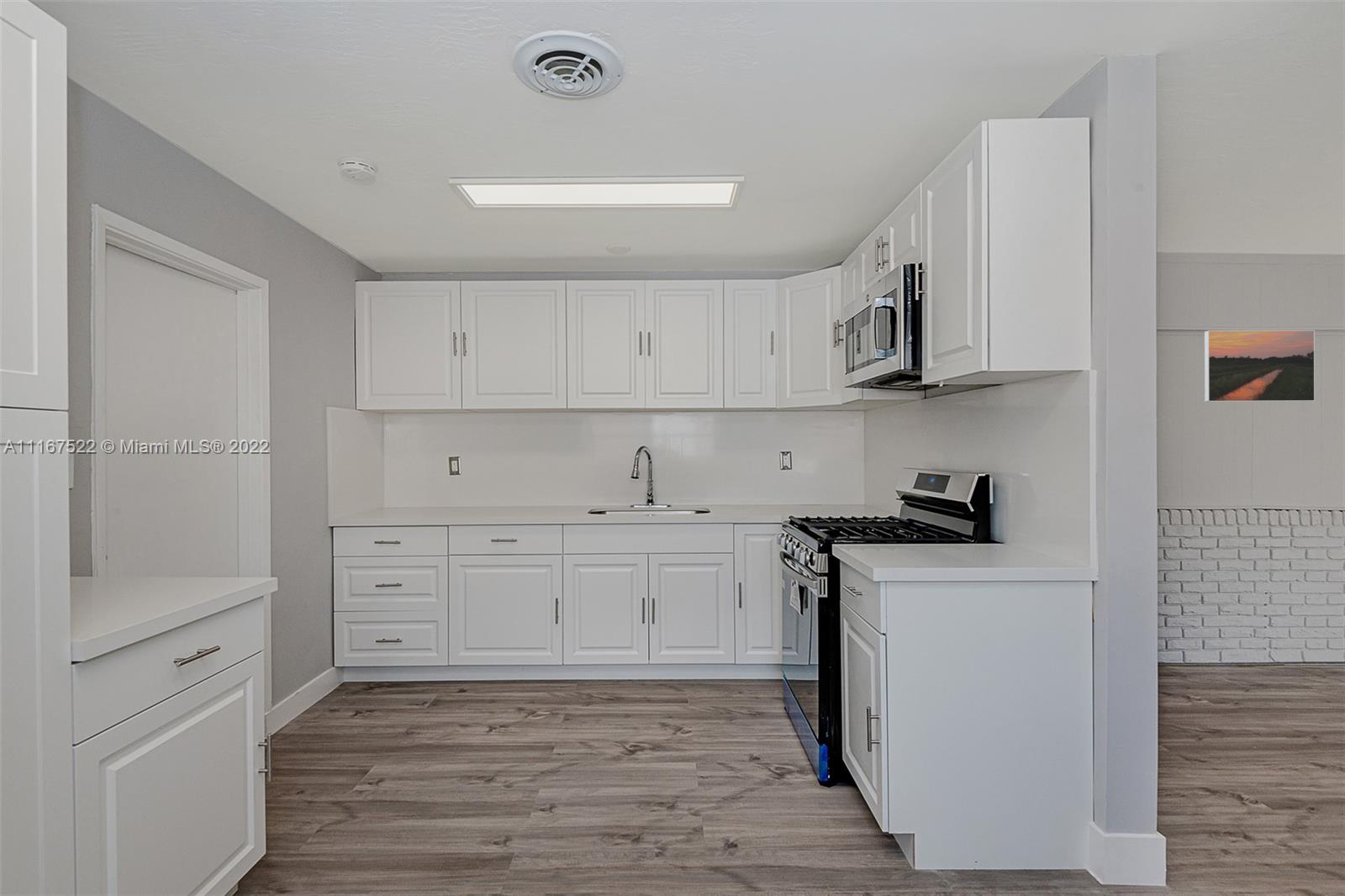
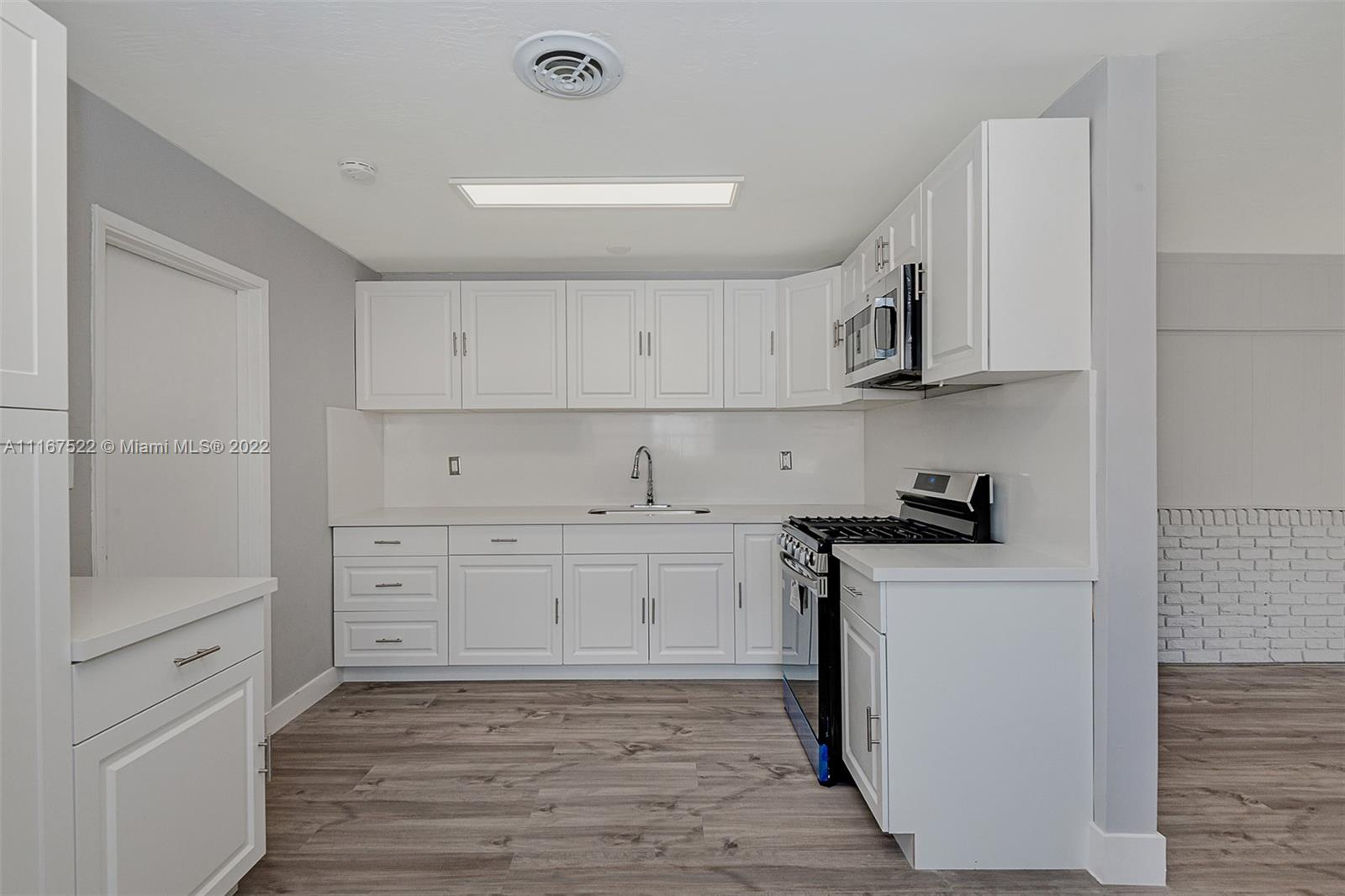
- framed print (1259, 366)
